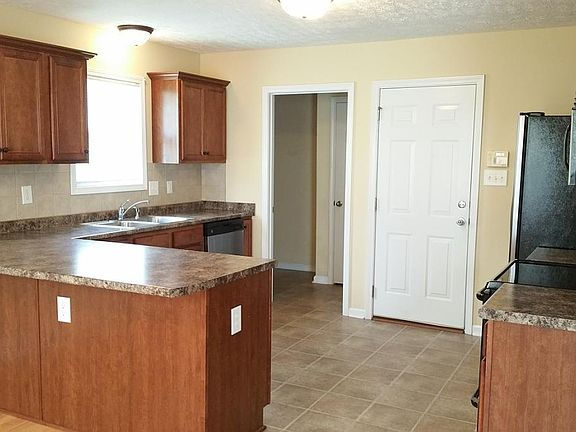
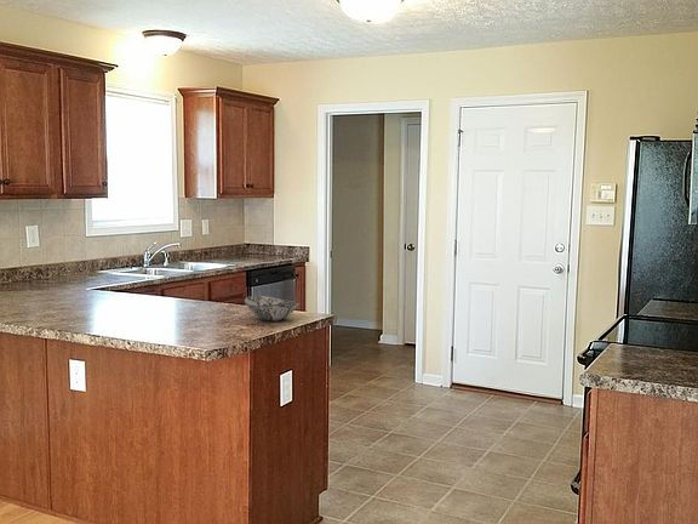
+ decorative bowl (271, 308)
